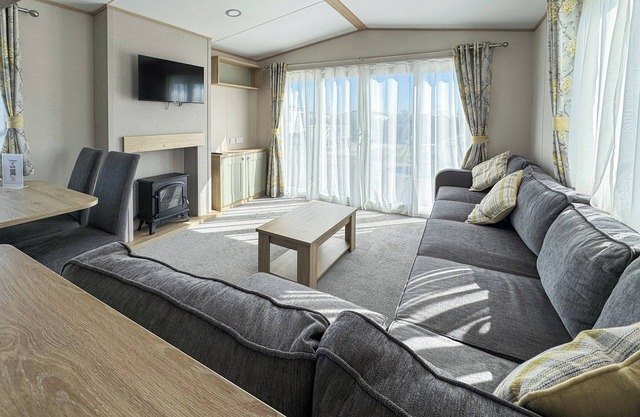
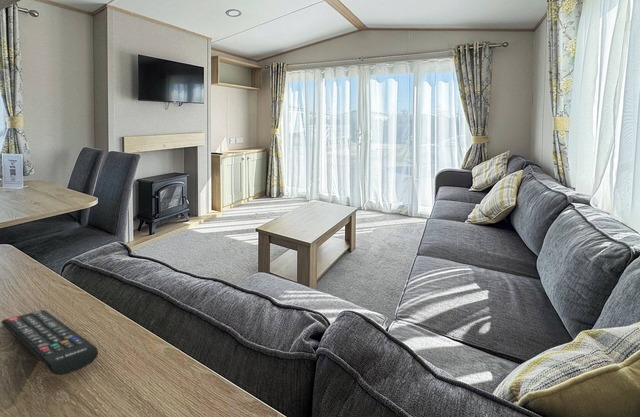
+ remote control (46, 338)
